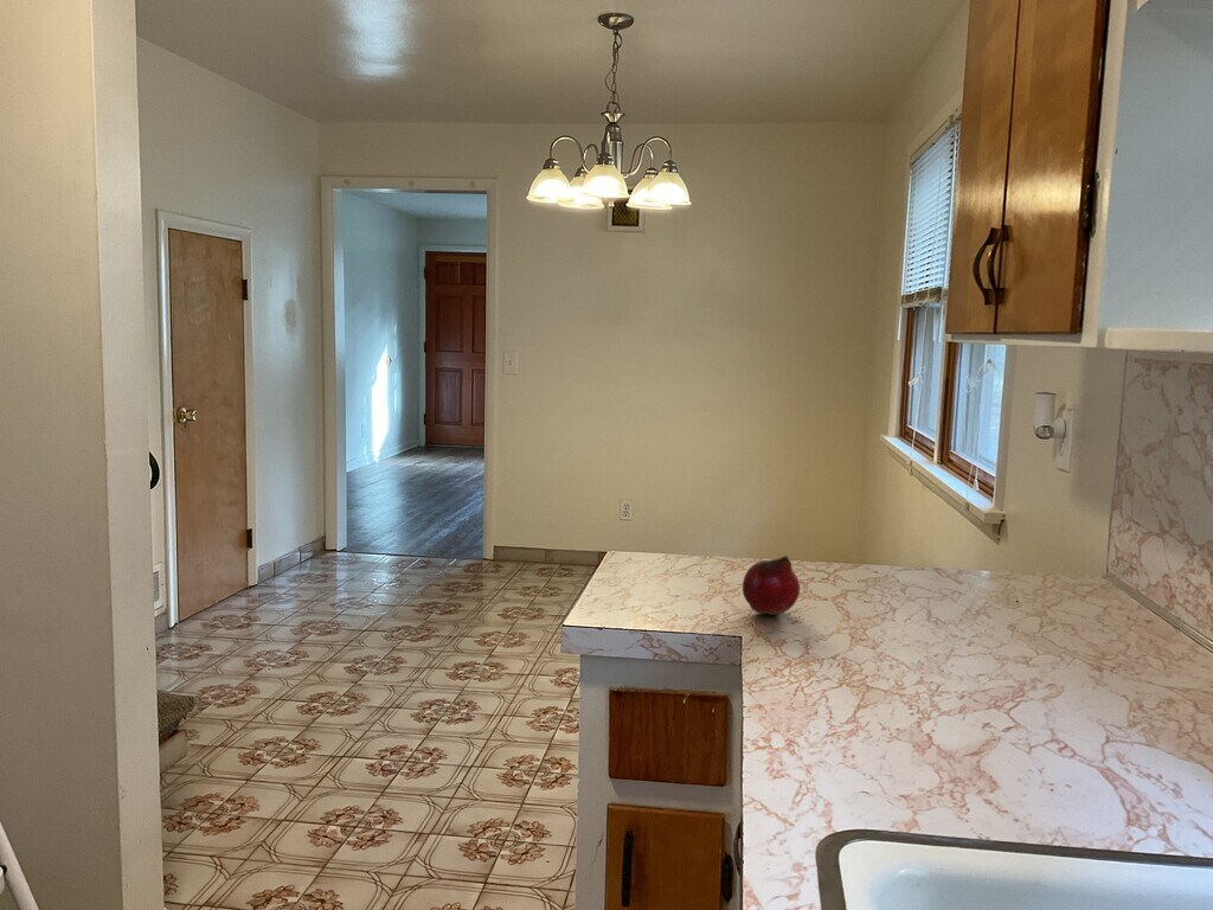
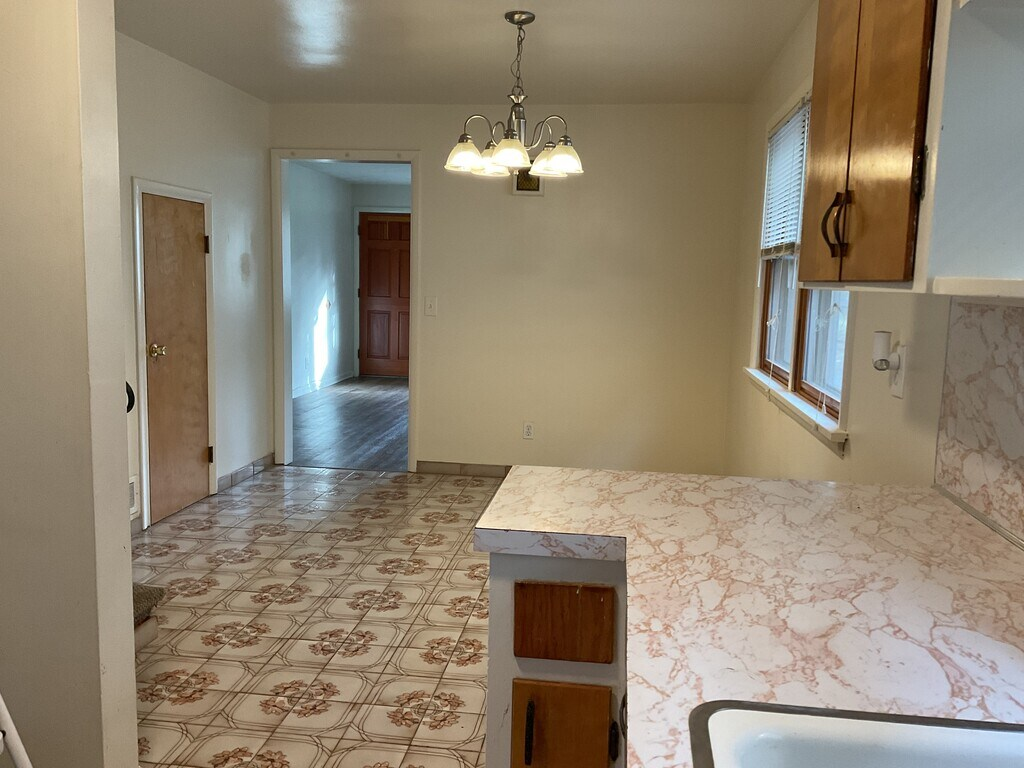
- fruit (770, 584)
